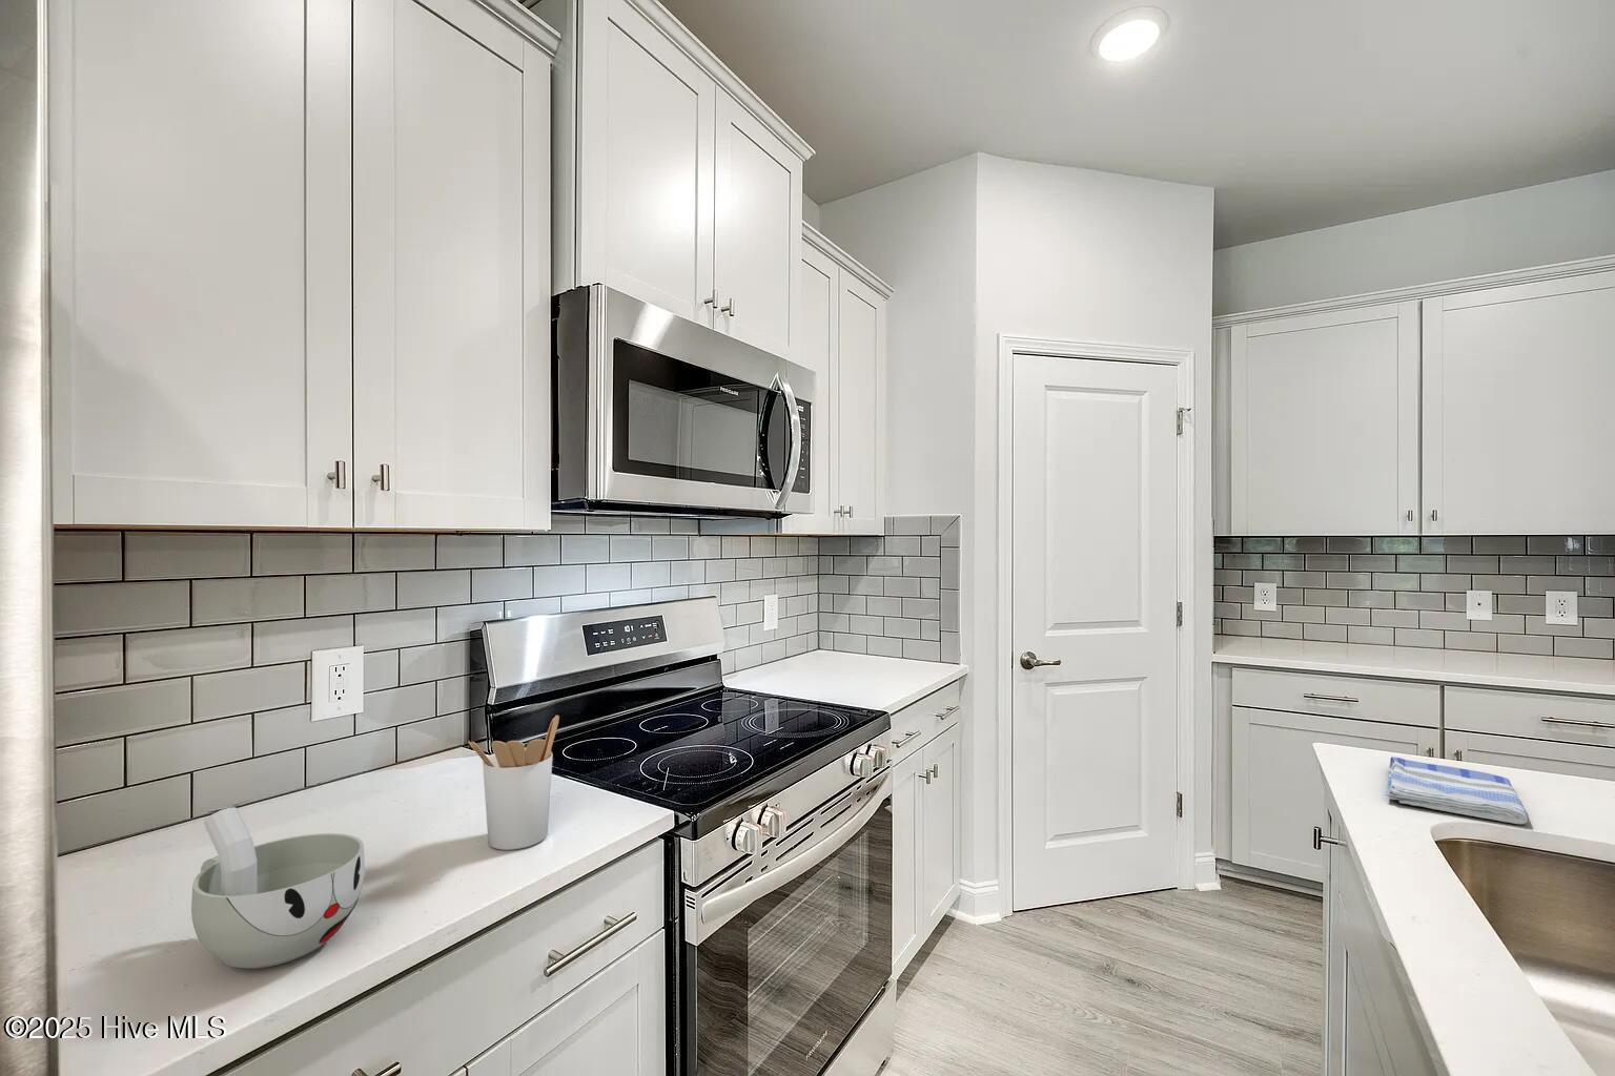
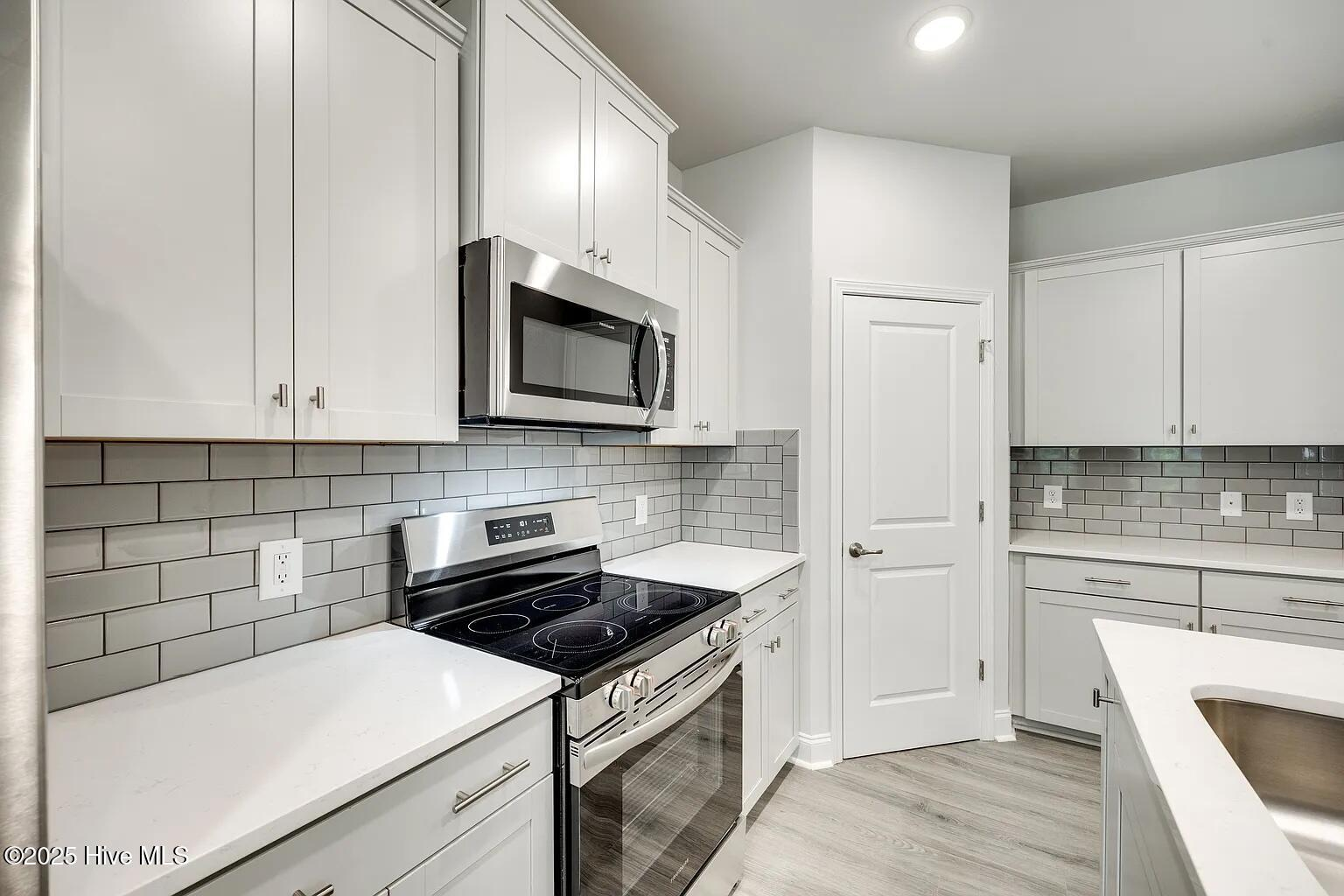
- utensil holder (518, 783)
- dish towel (1450, 785)
- cup (269, 875)
